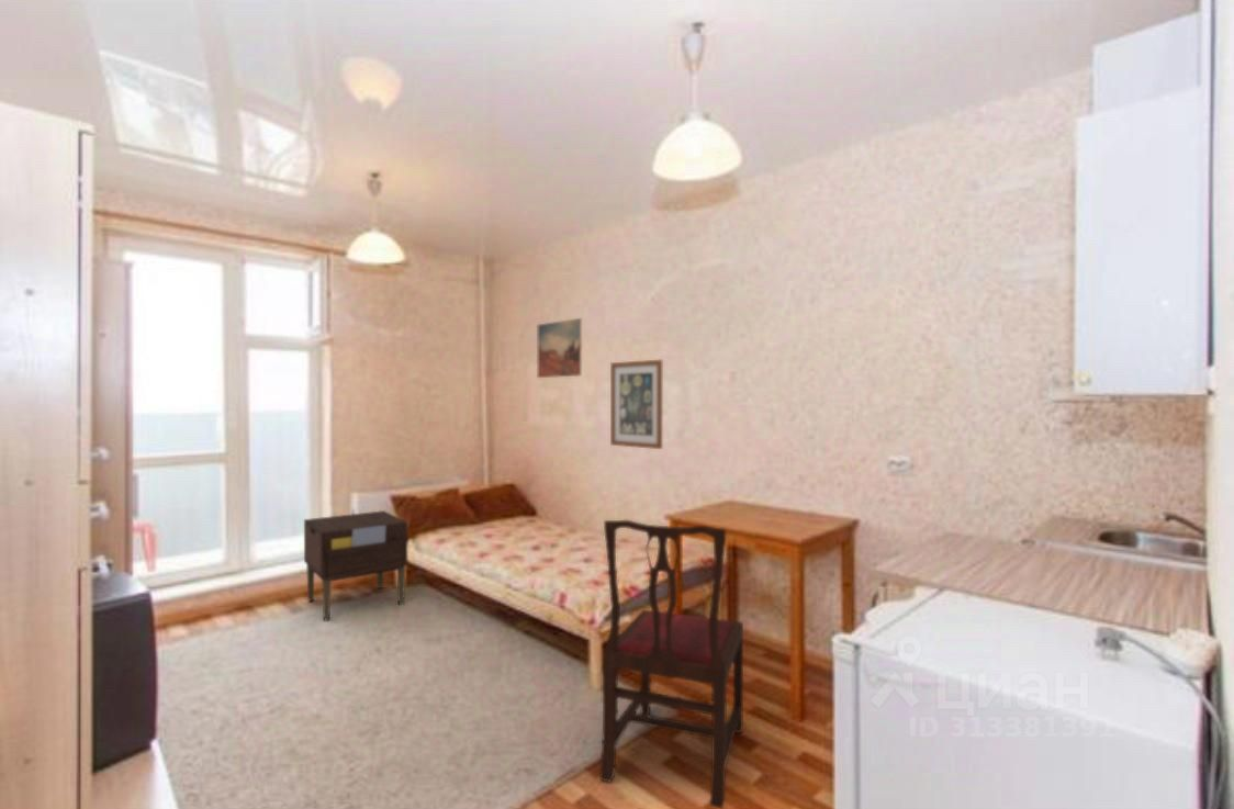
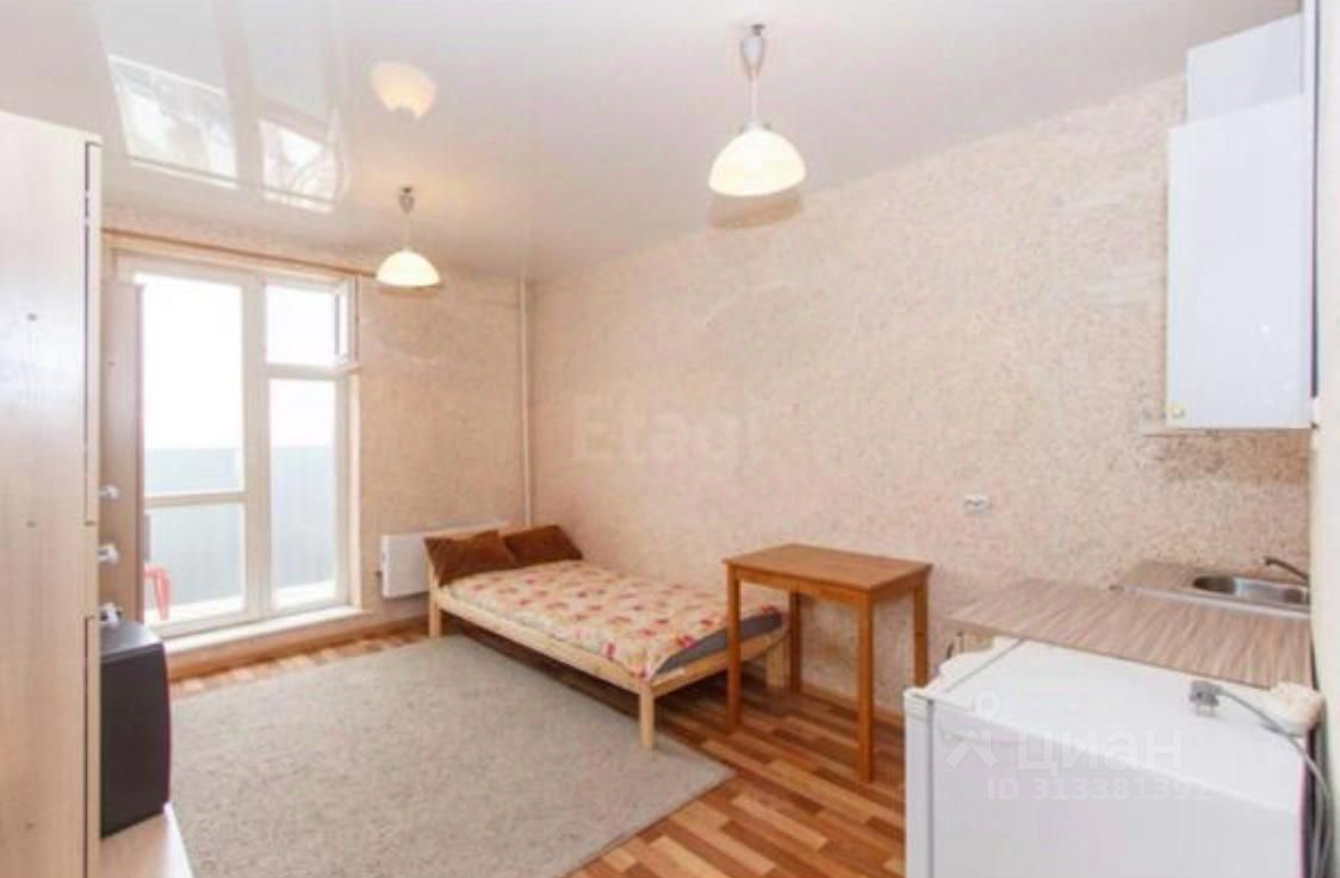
- dining chair (676, 632)
- nightstand (356, 561)
- wall art (635, 404)
- wall art (558, 349)
